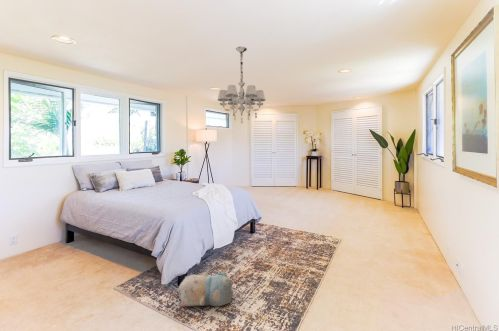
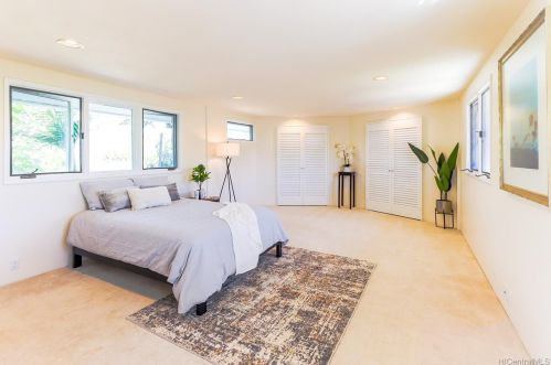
- chandelier (241, 86)
- plush toy (205, 288)
